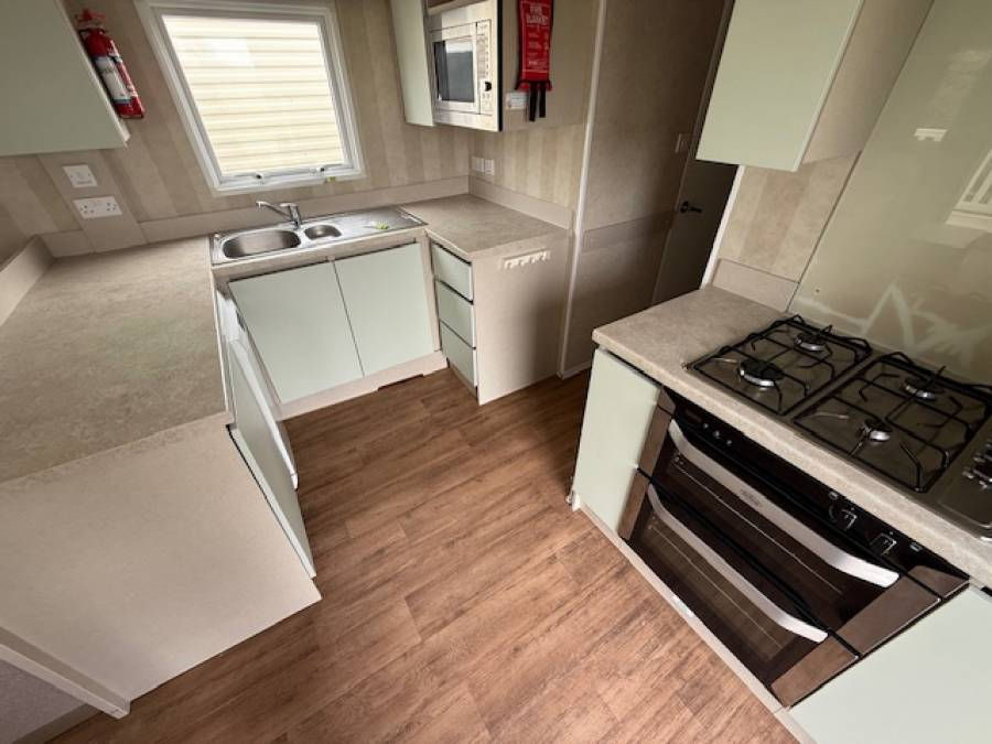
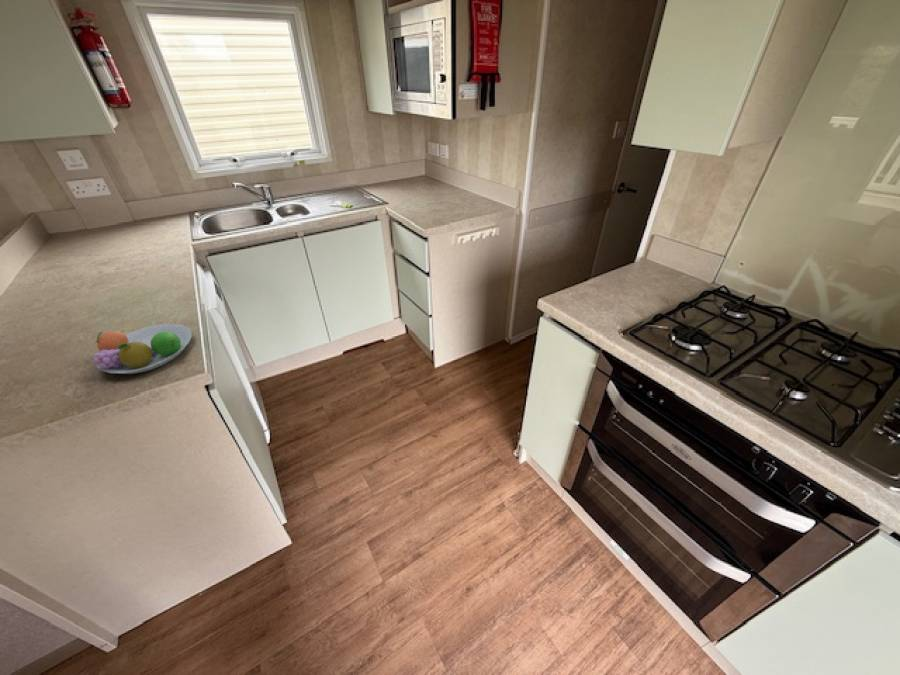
+ fruit bowl (143, 341)
